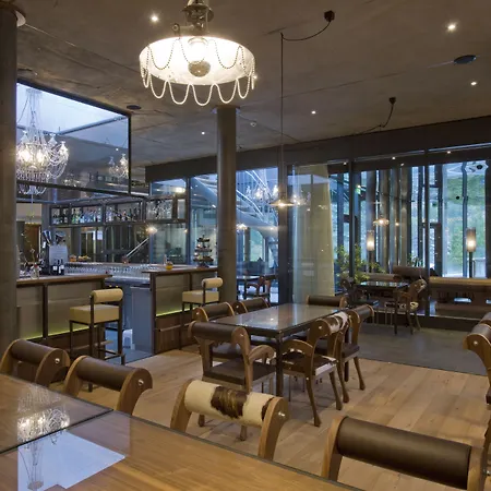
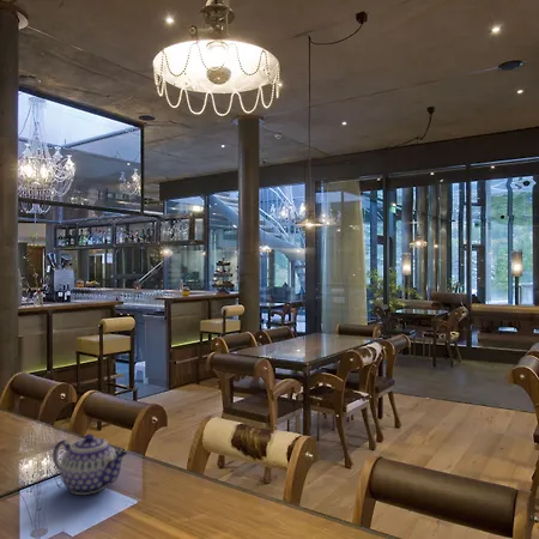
+ teapot (89, 460)
